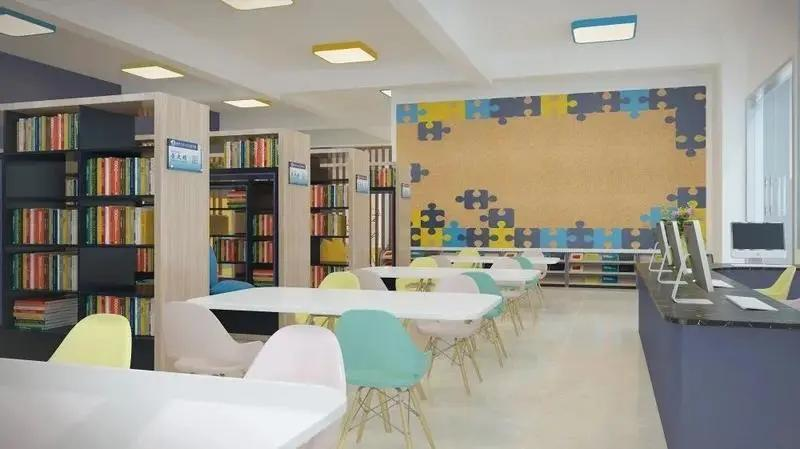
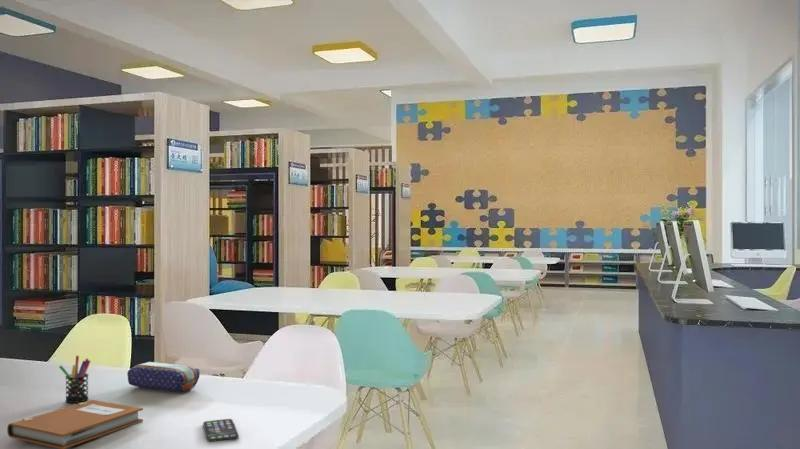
+ pen holder (74, 378)
+ notebook (79, 421)
+ smartphone (220, 429)
+ pencil case (163, 376)
